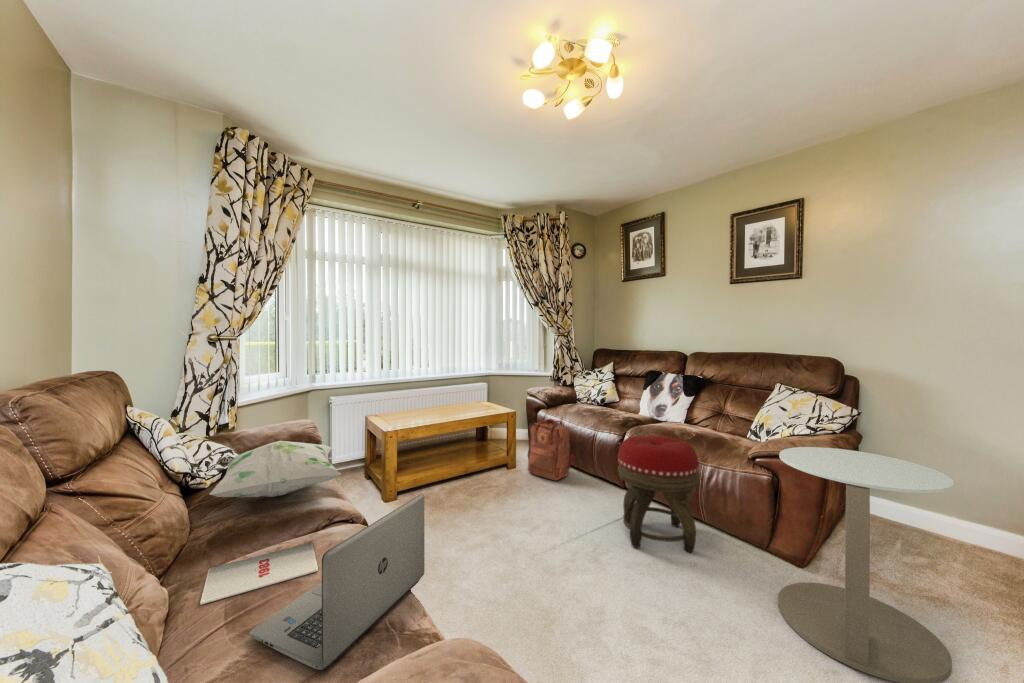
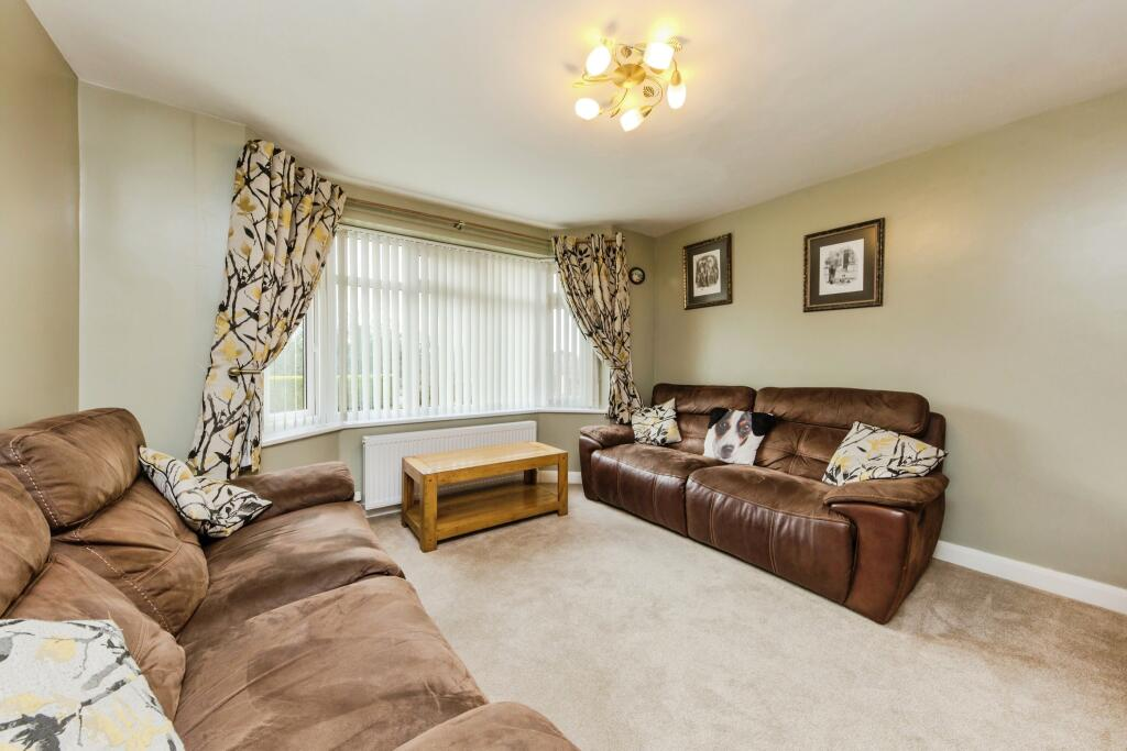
- footstool (657, 487)
- laptop (346, 558)
- backpack (548, 446)
- side table (856, 550)
- decorative pillow (277, 466)
- magazine (263, 569)
